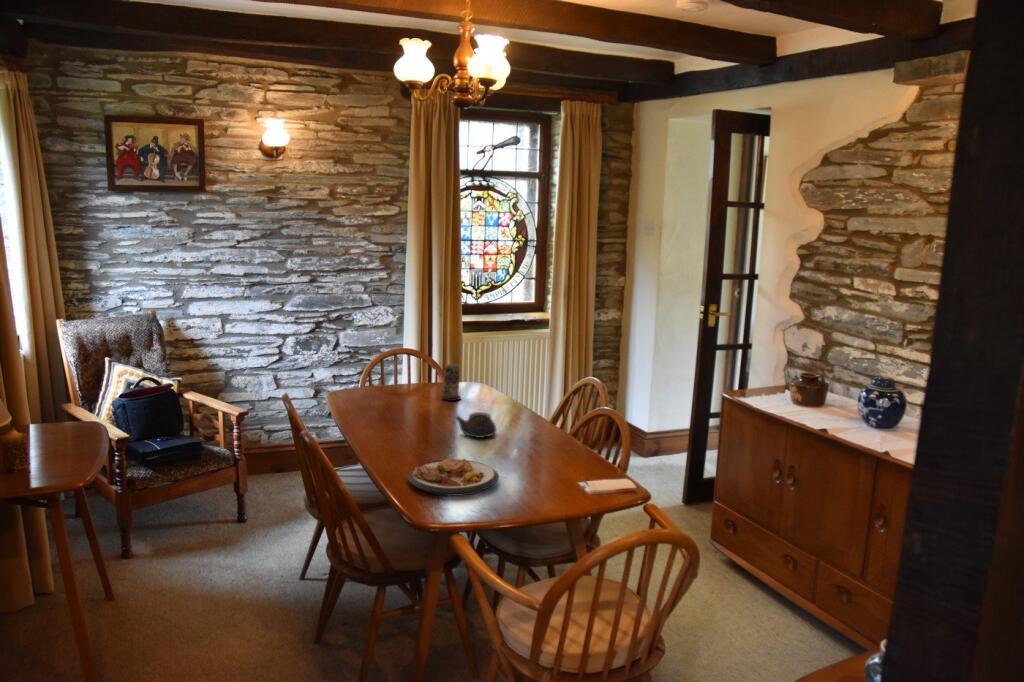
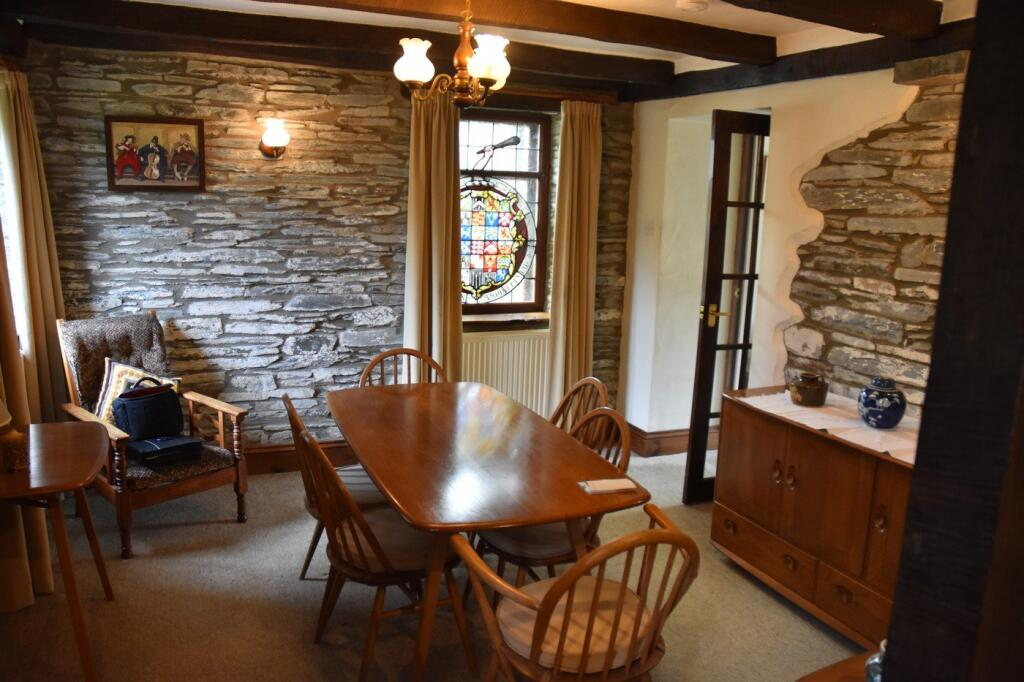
- plate (453, 473)
- teapot (477, 424)
- candle (451, 382)
